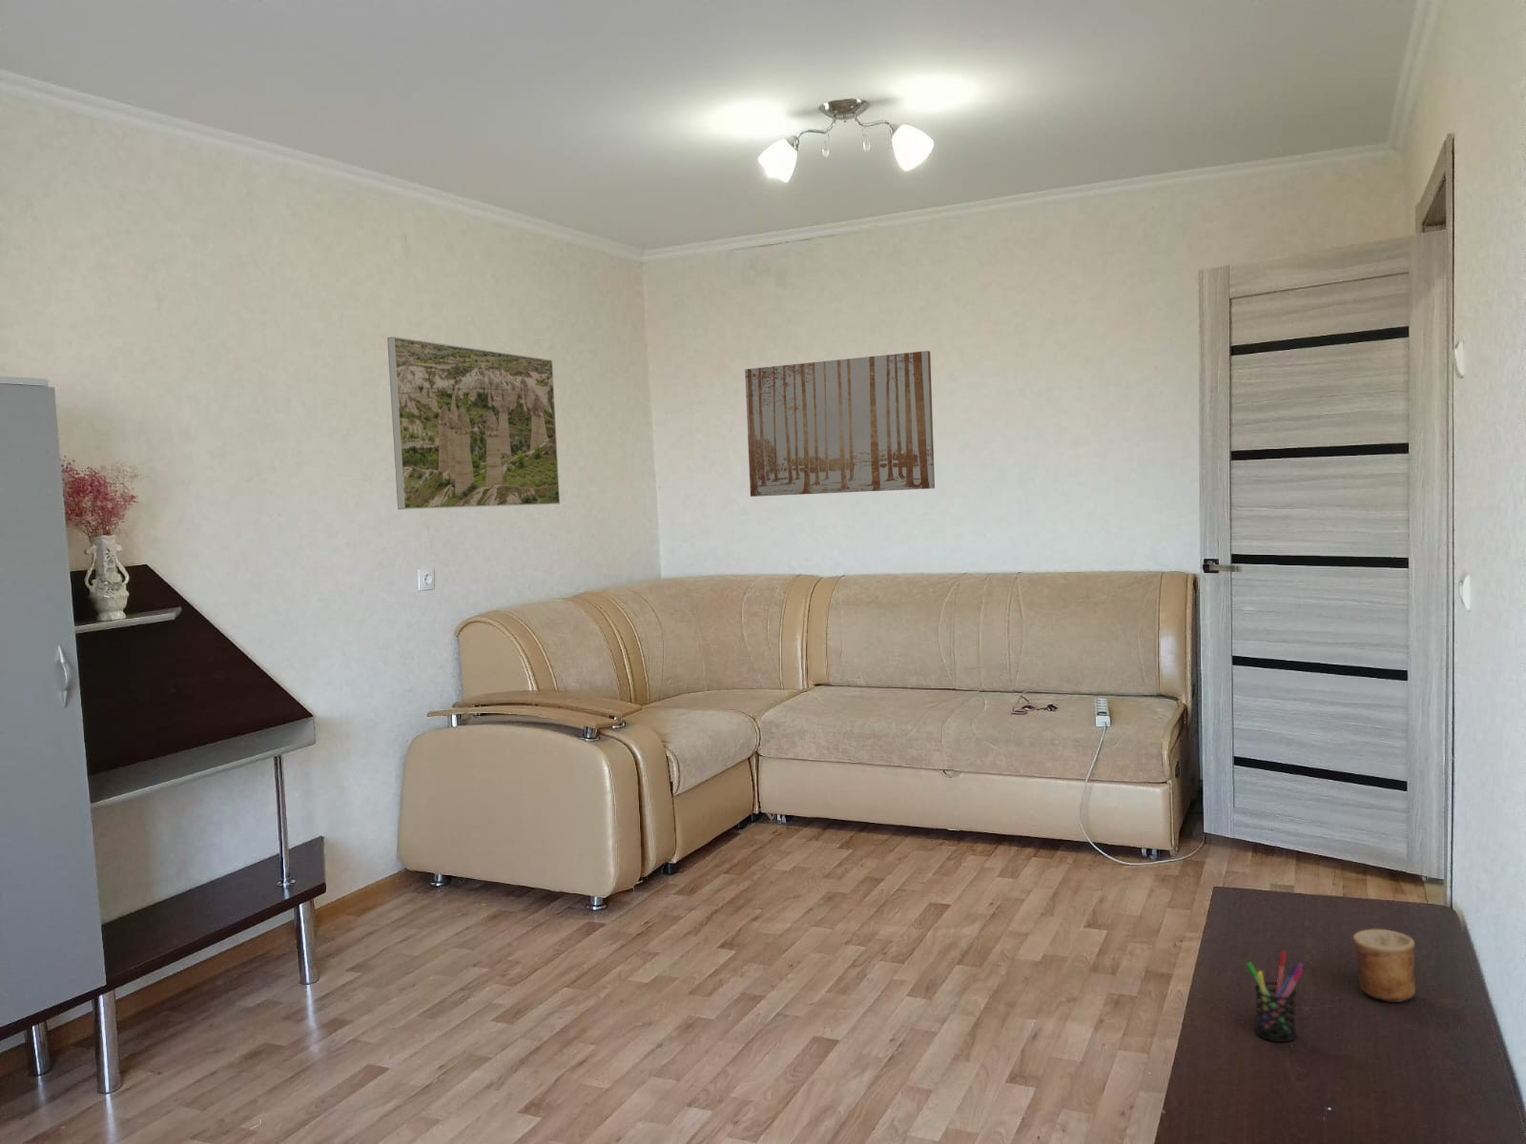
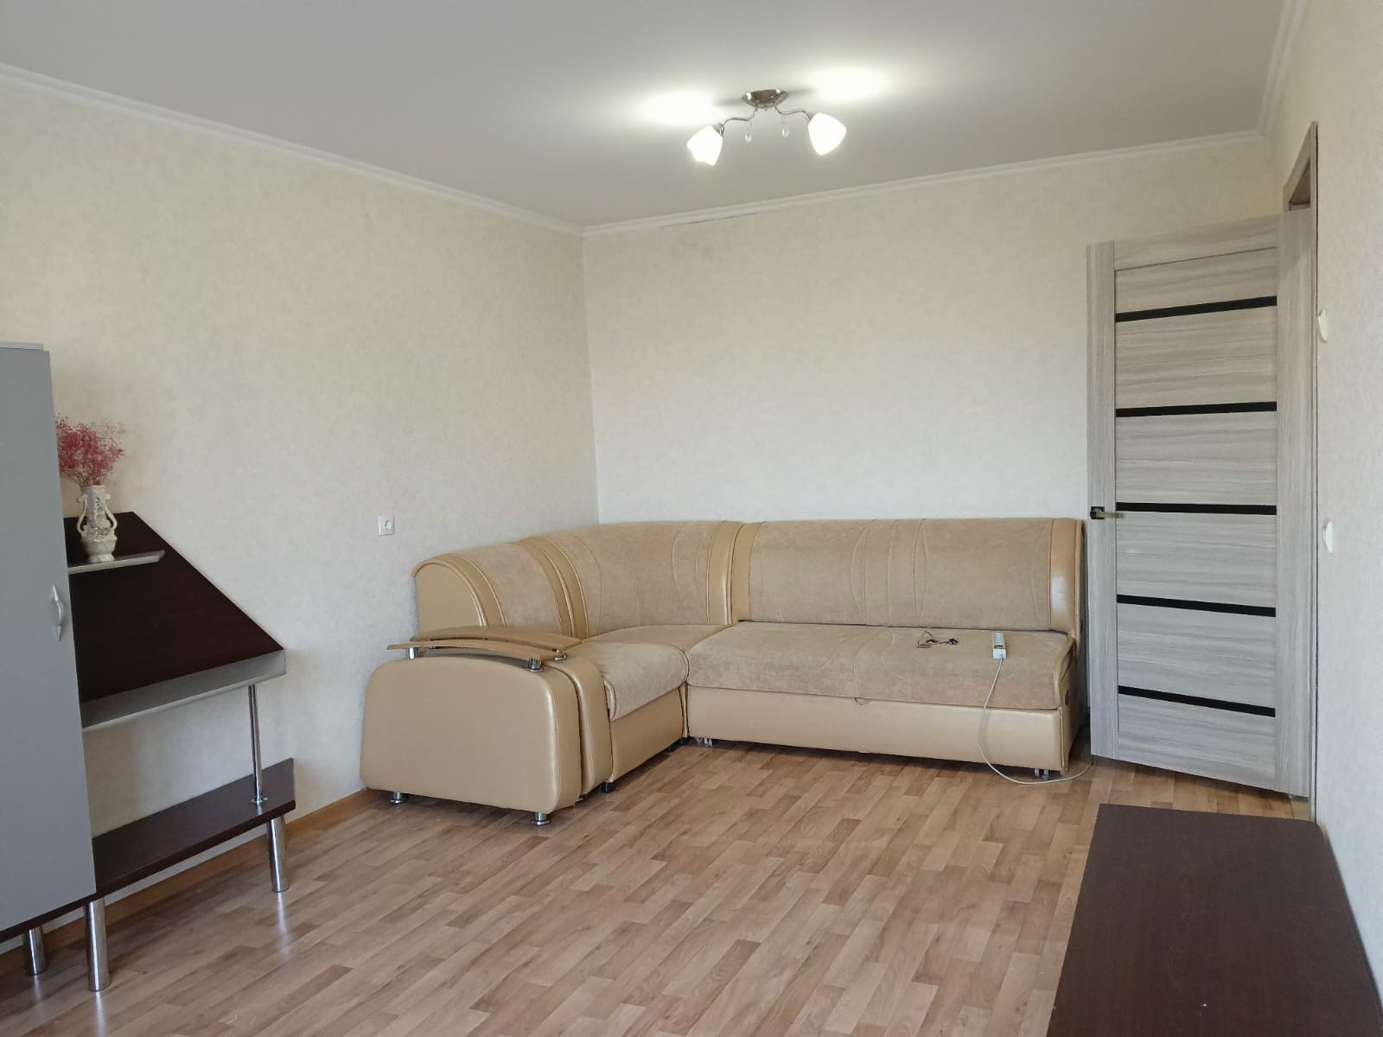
- wall art (836, 427)
- cup (1384, 966)
- pen holder (1274, 993)
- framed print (482, 428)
